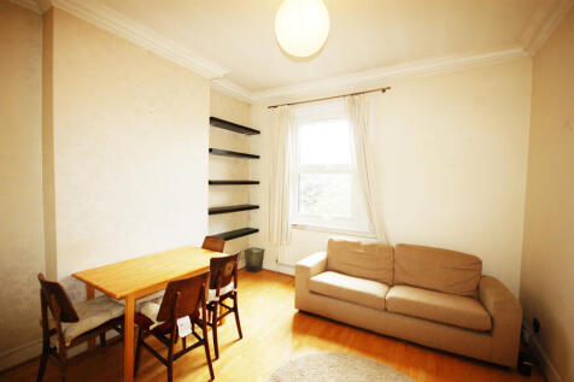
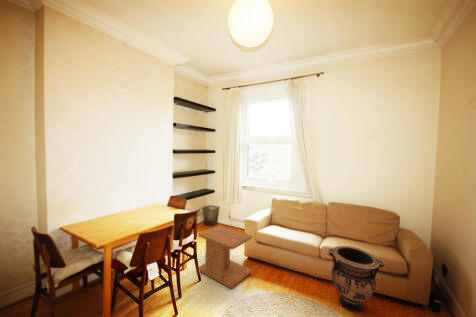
+ side table (224, 253)
+ vase (353, 280)
